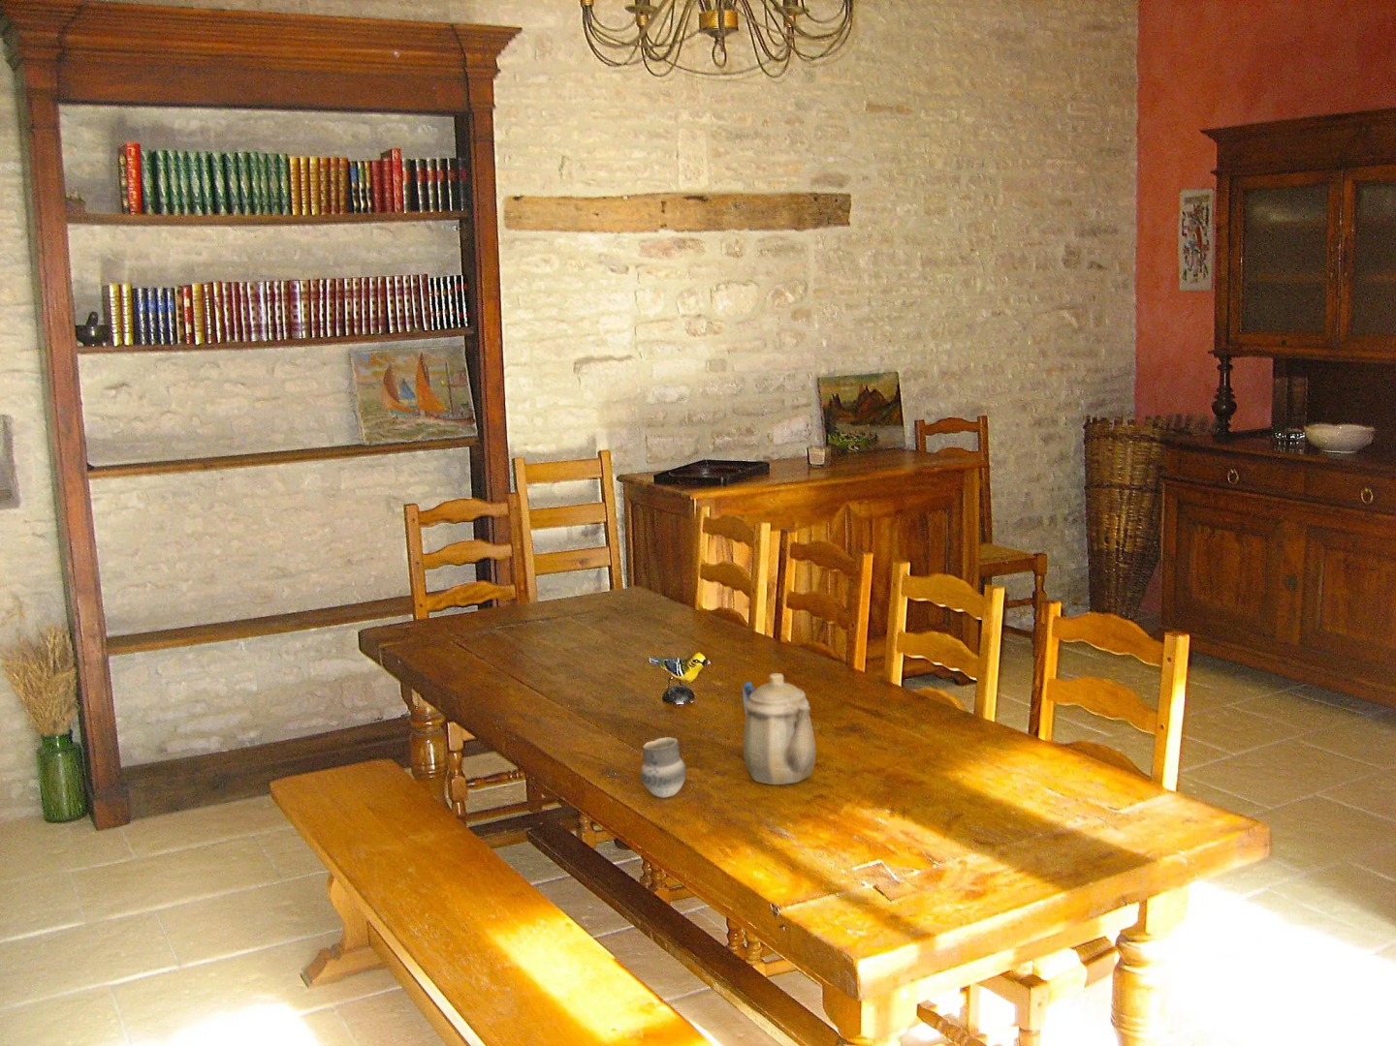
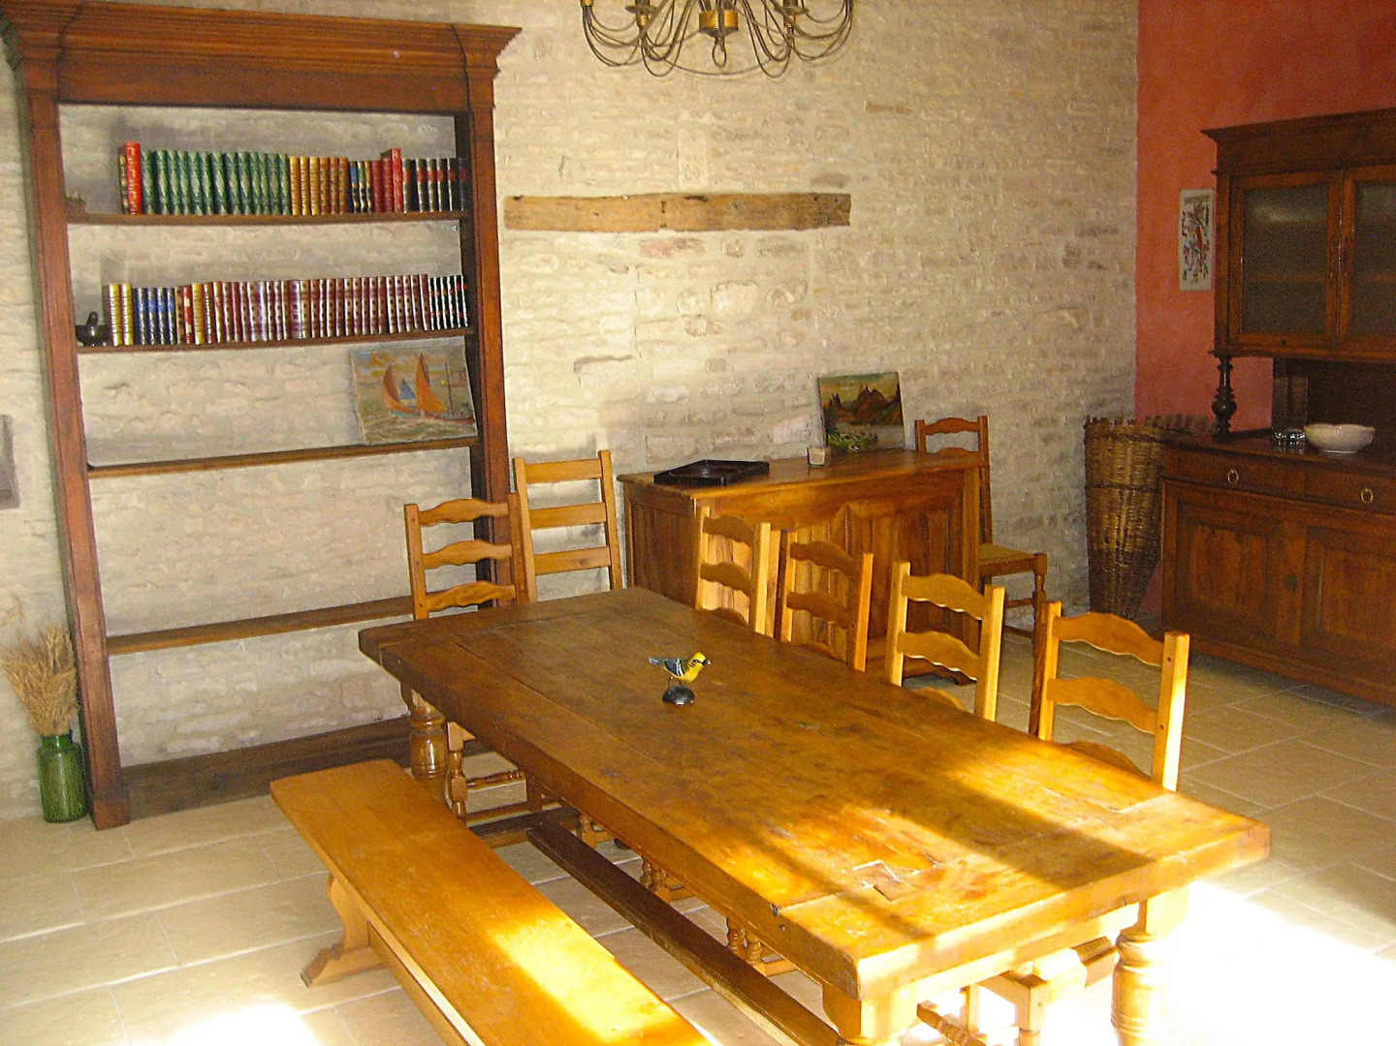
- teapot (777, 724)
- cup (665, 766)
